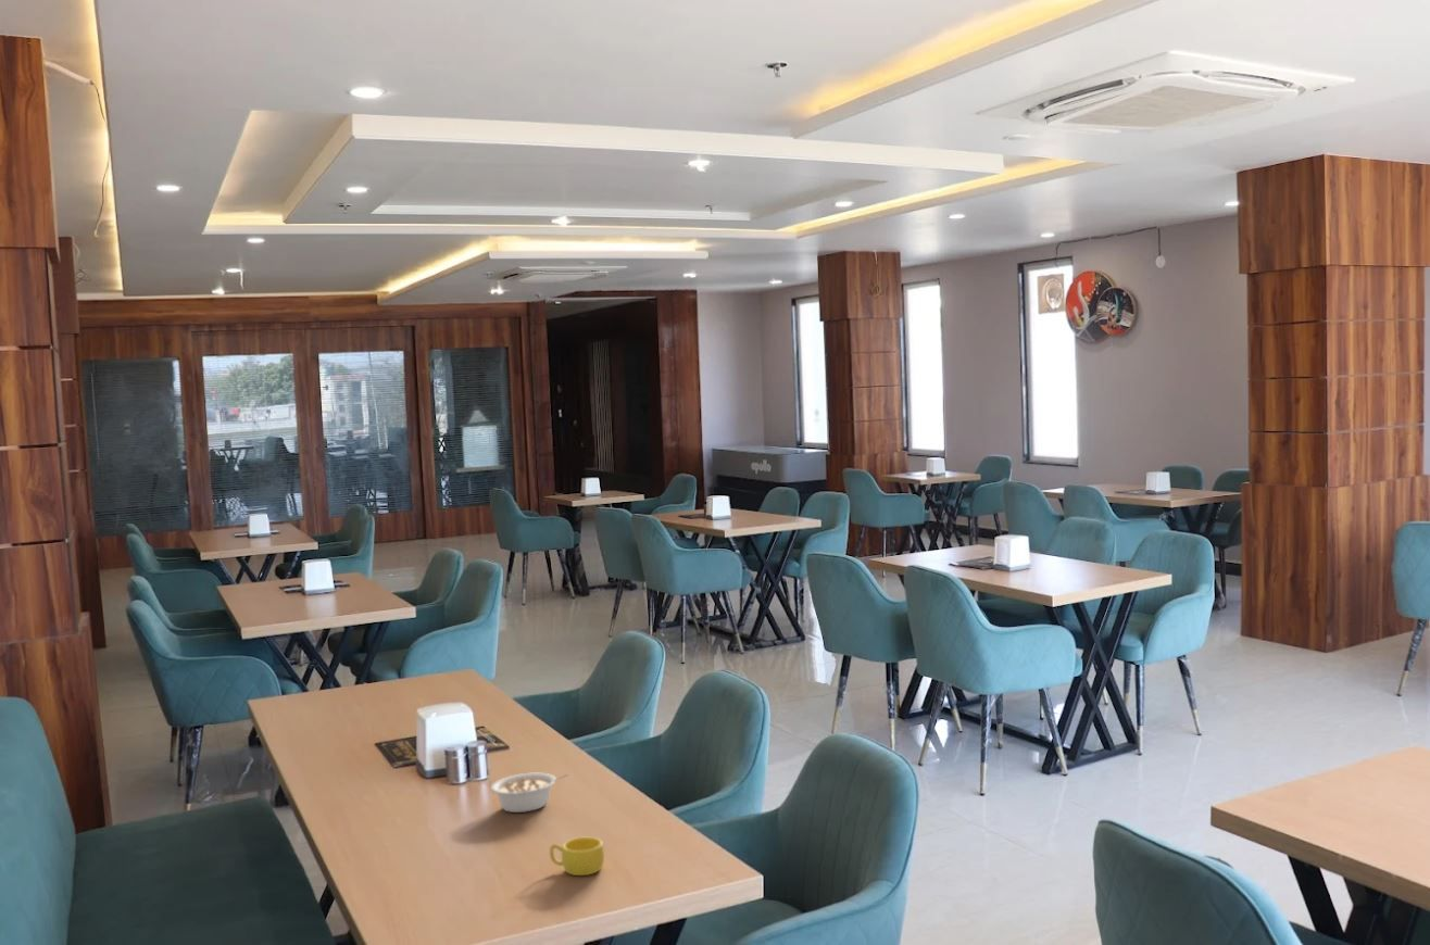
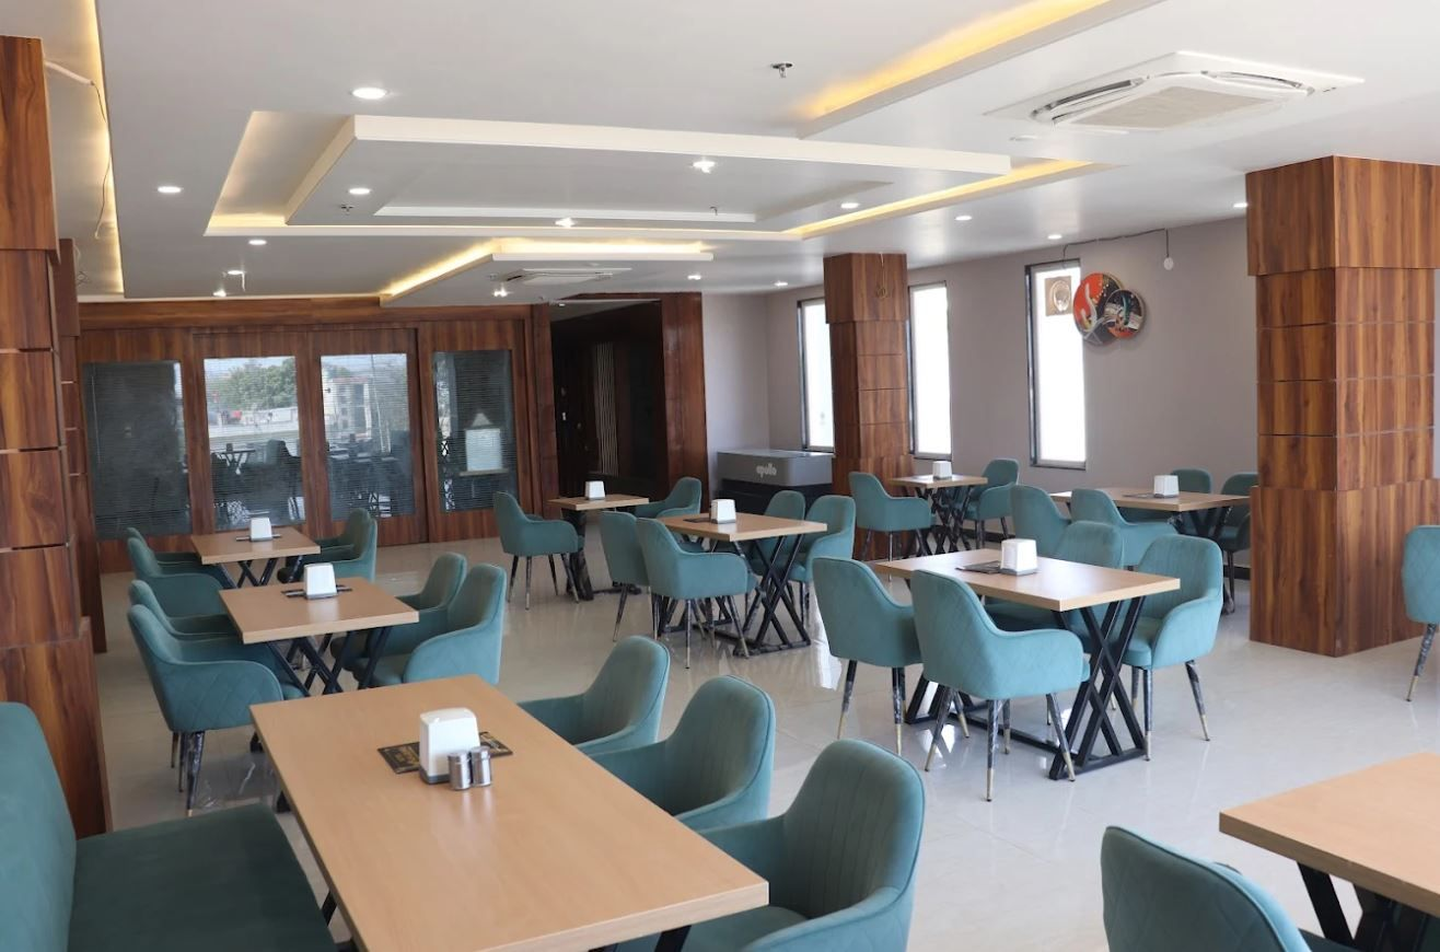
- cup (576, 856)
- legume (526, 791)
